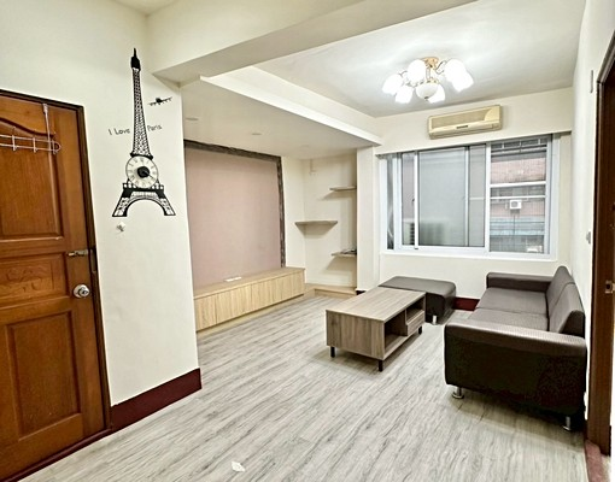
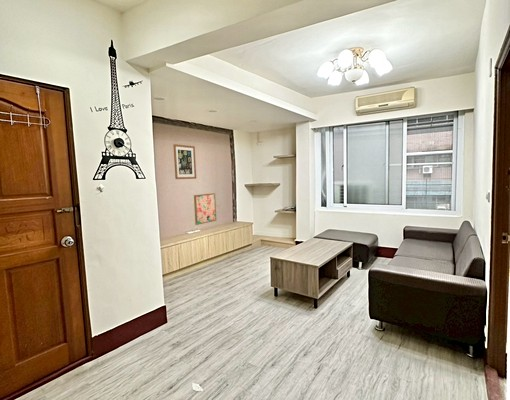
+ wall art (185, 162)
+ wall art (205, 208)
